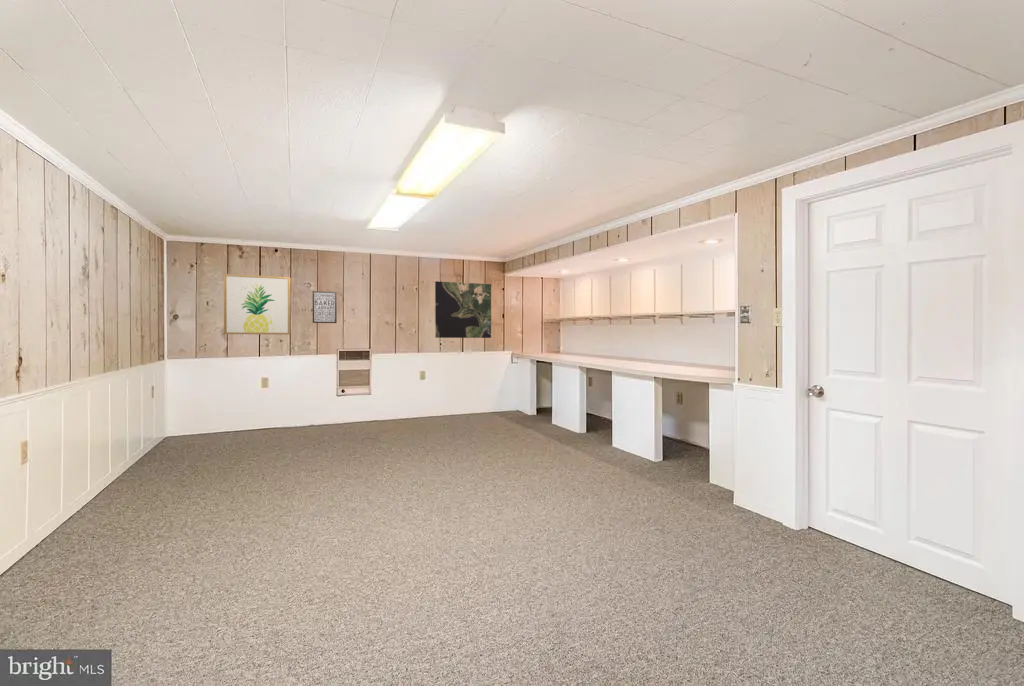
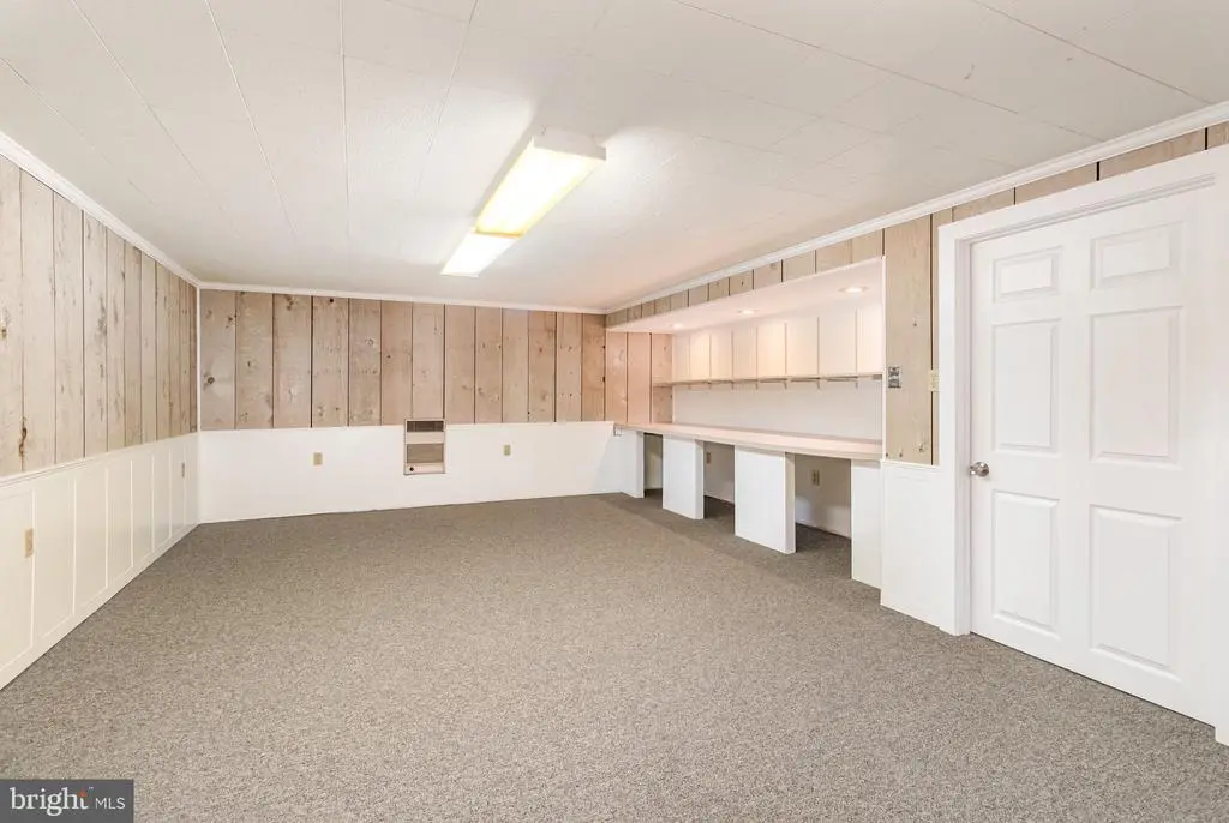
- wall art (258, 305)
- map (464, 310)
- wall art (324, 307)
